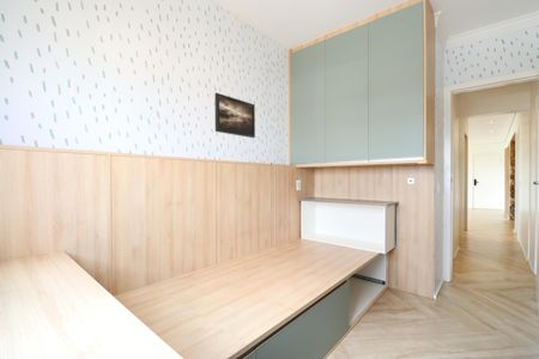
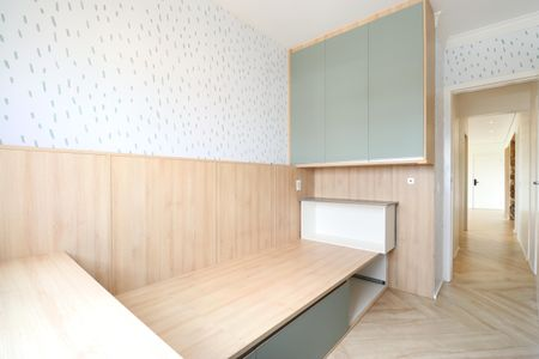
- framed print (236, 116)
